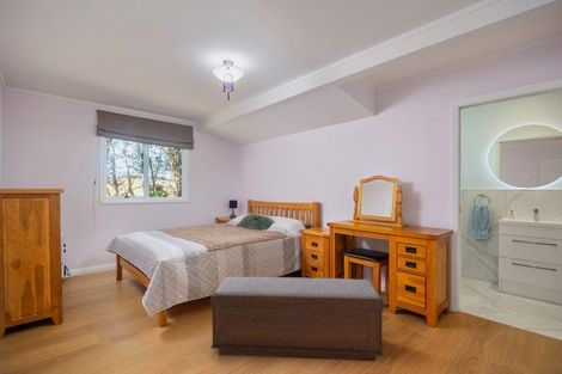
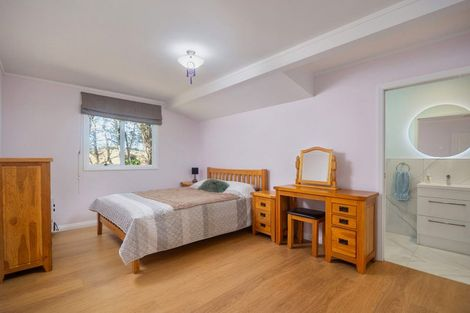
- bench (295, 313)
